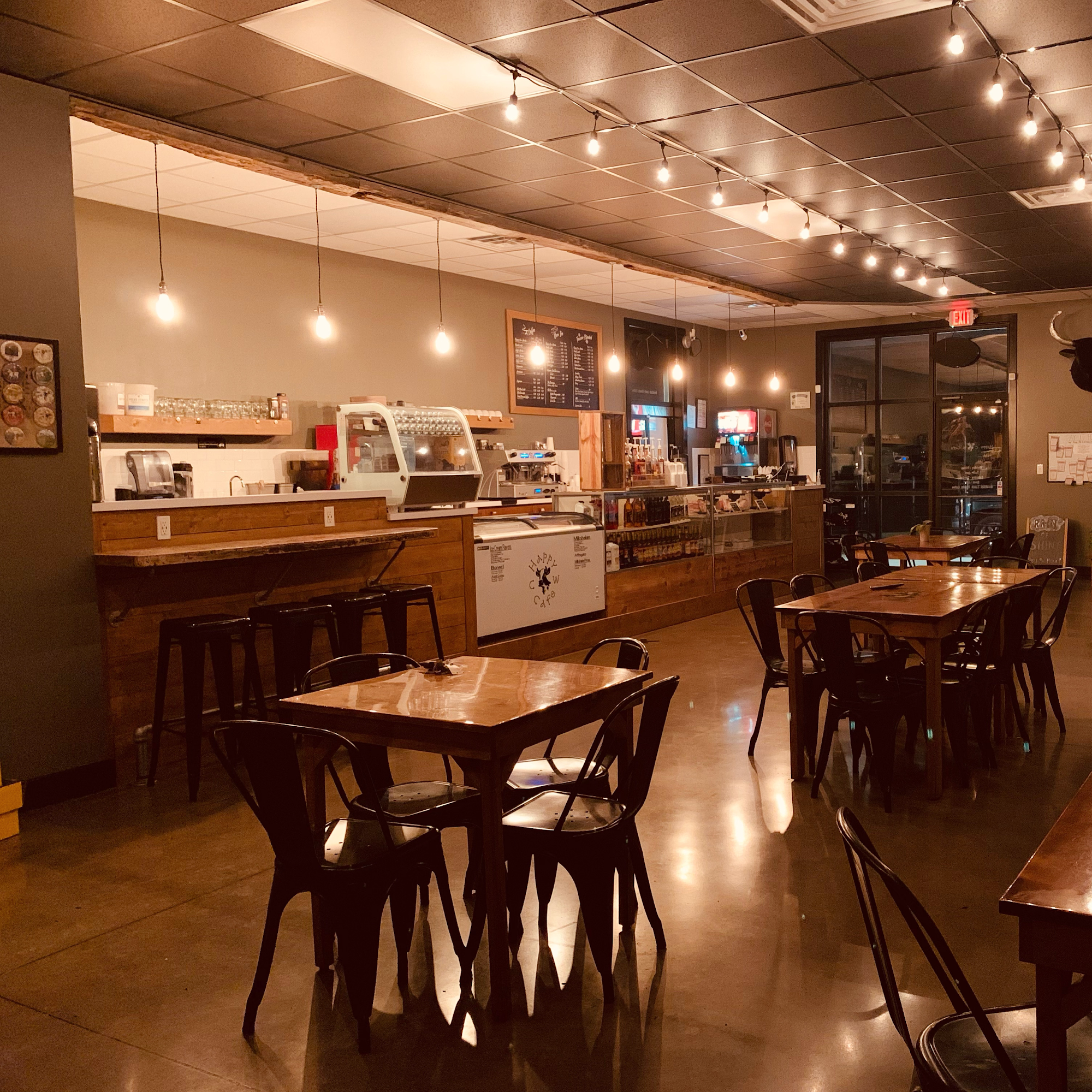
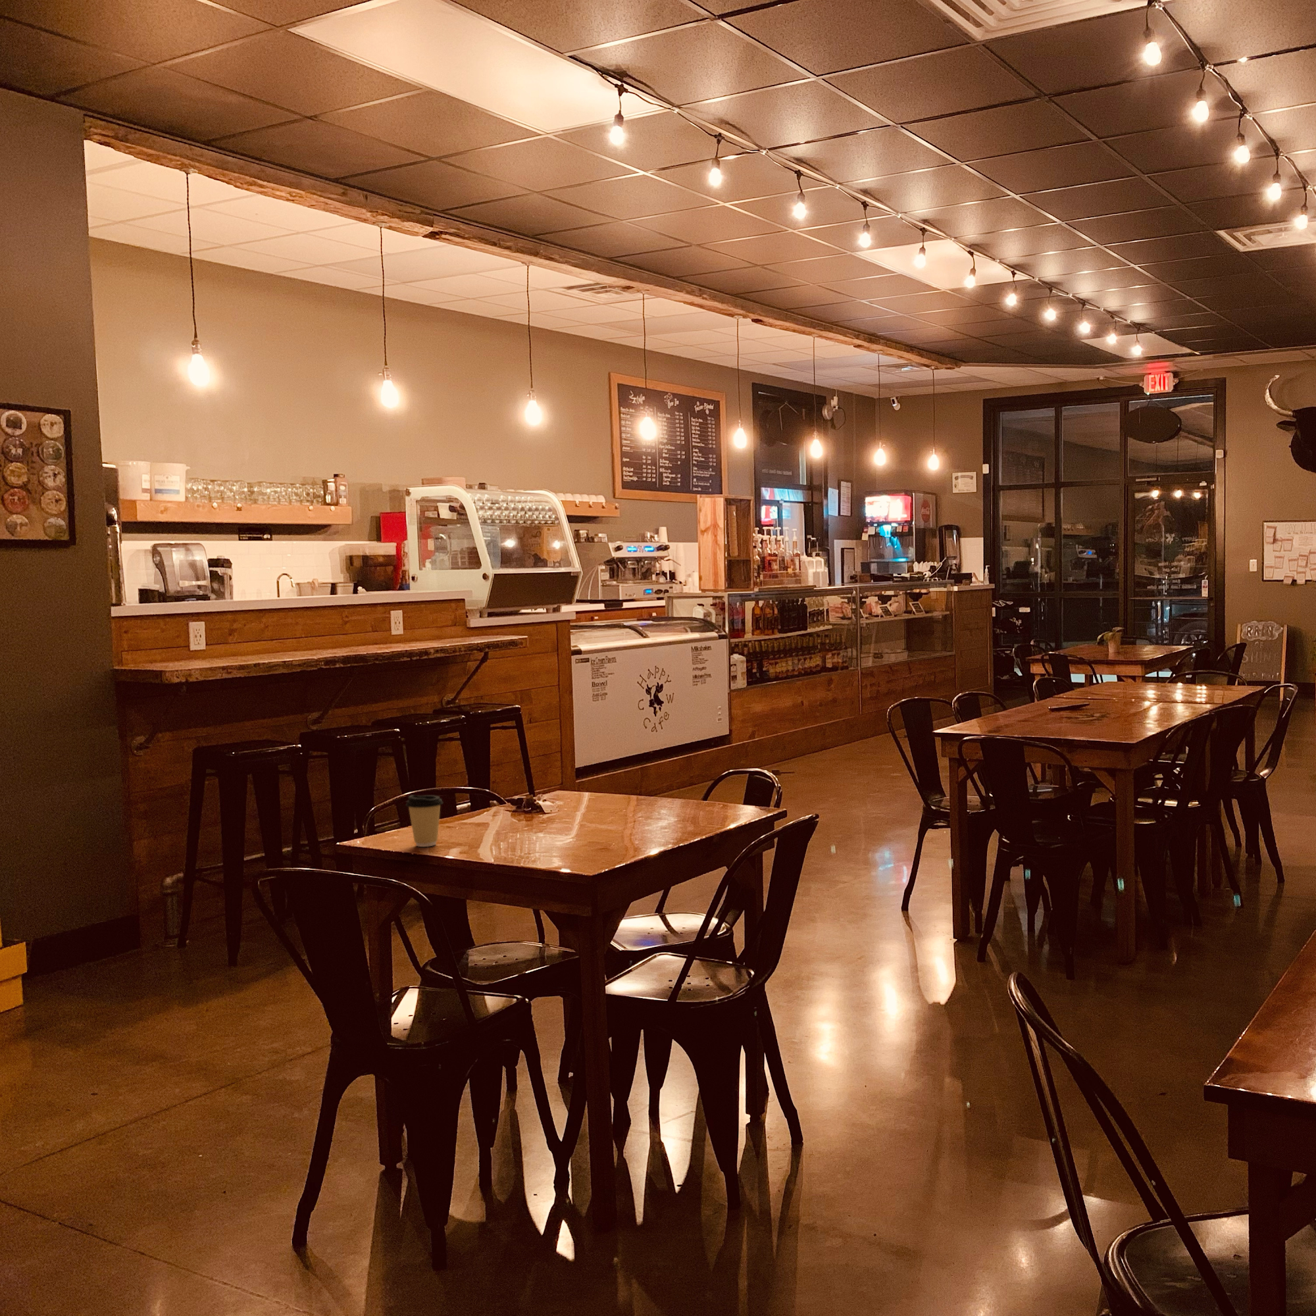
+ coffee cup (425, 819)
